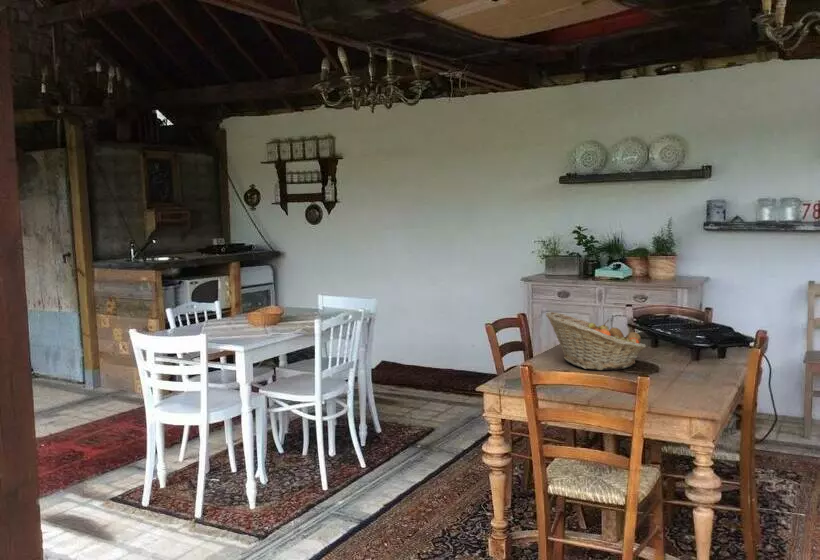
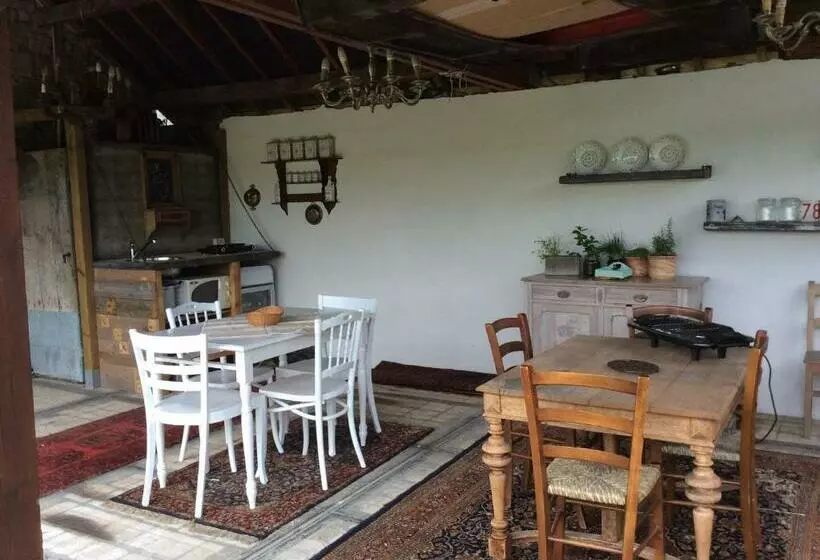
- fruit basket (593, 338)
